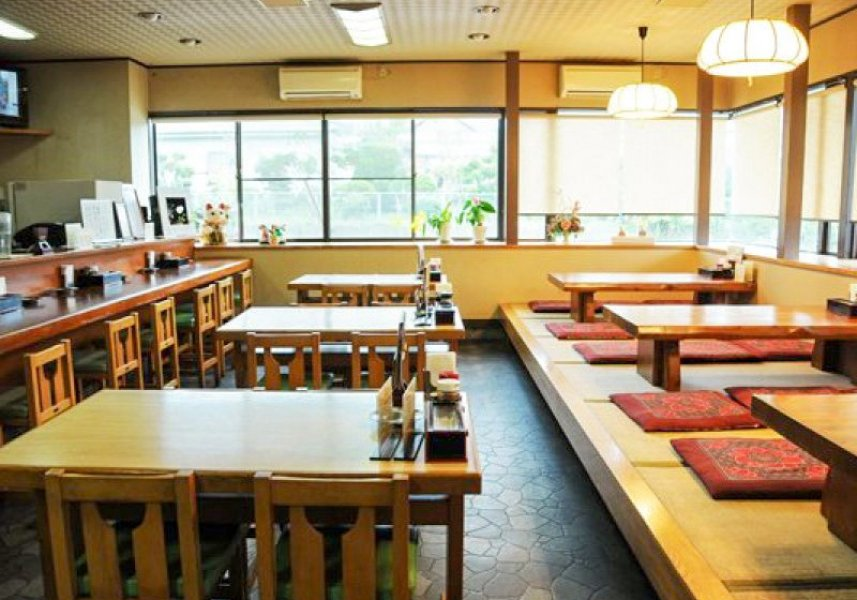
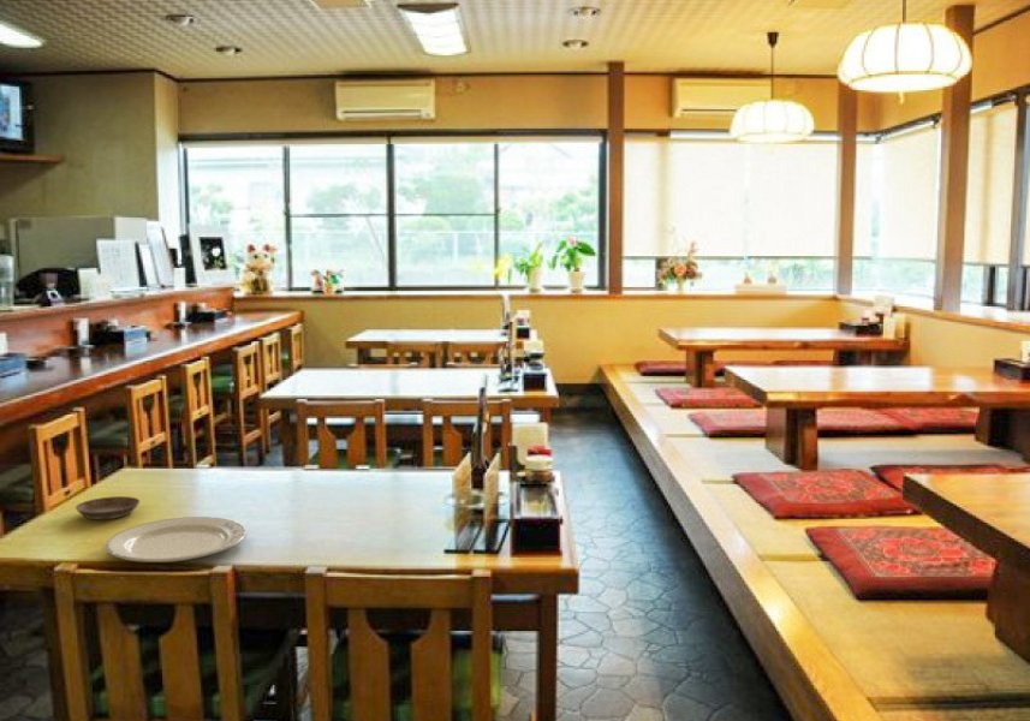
+ saucer (108, 508)
+ chinaware (178, 541)
